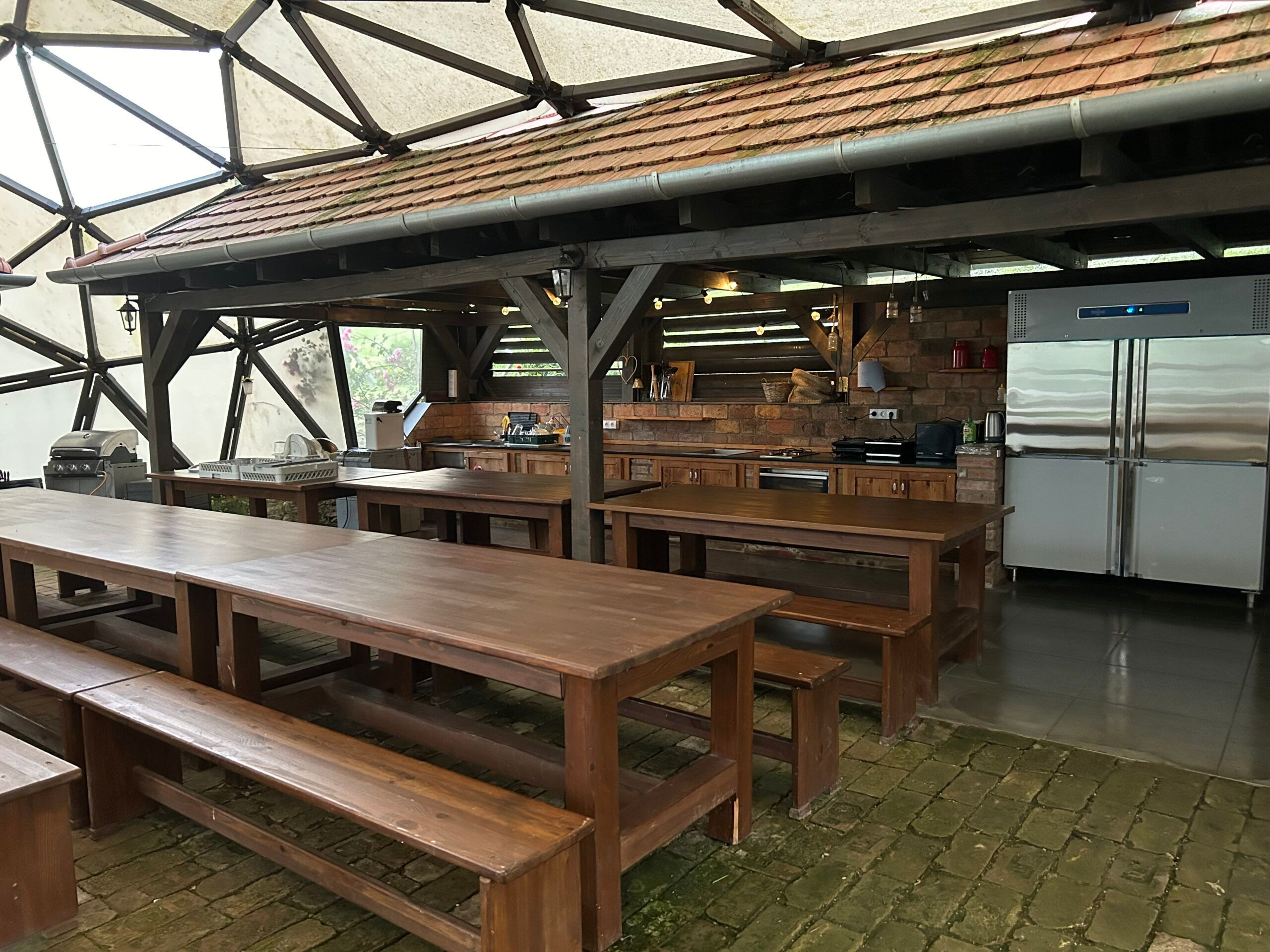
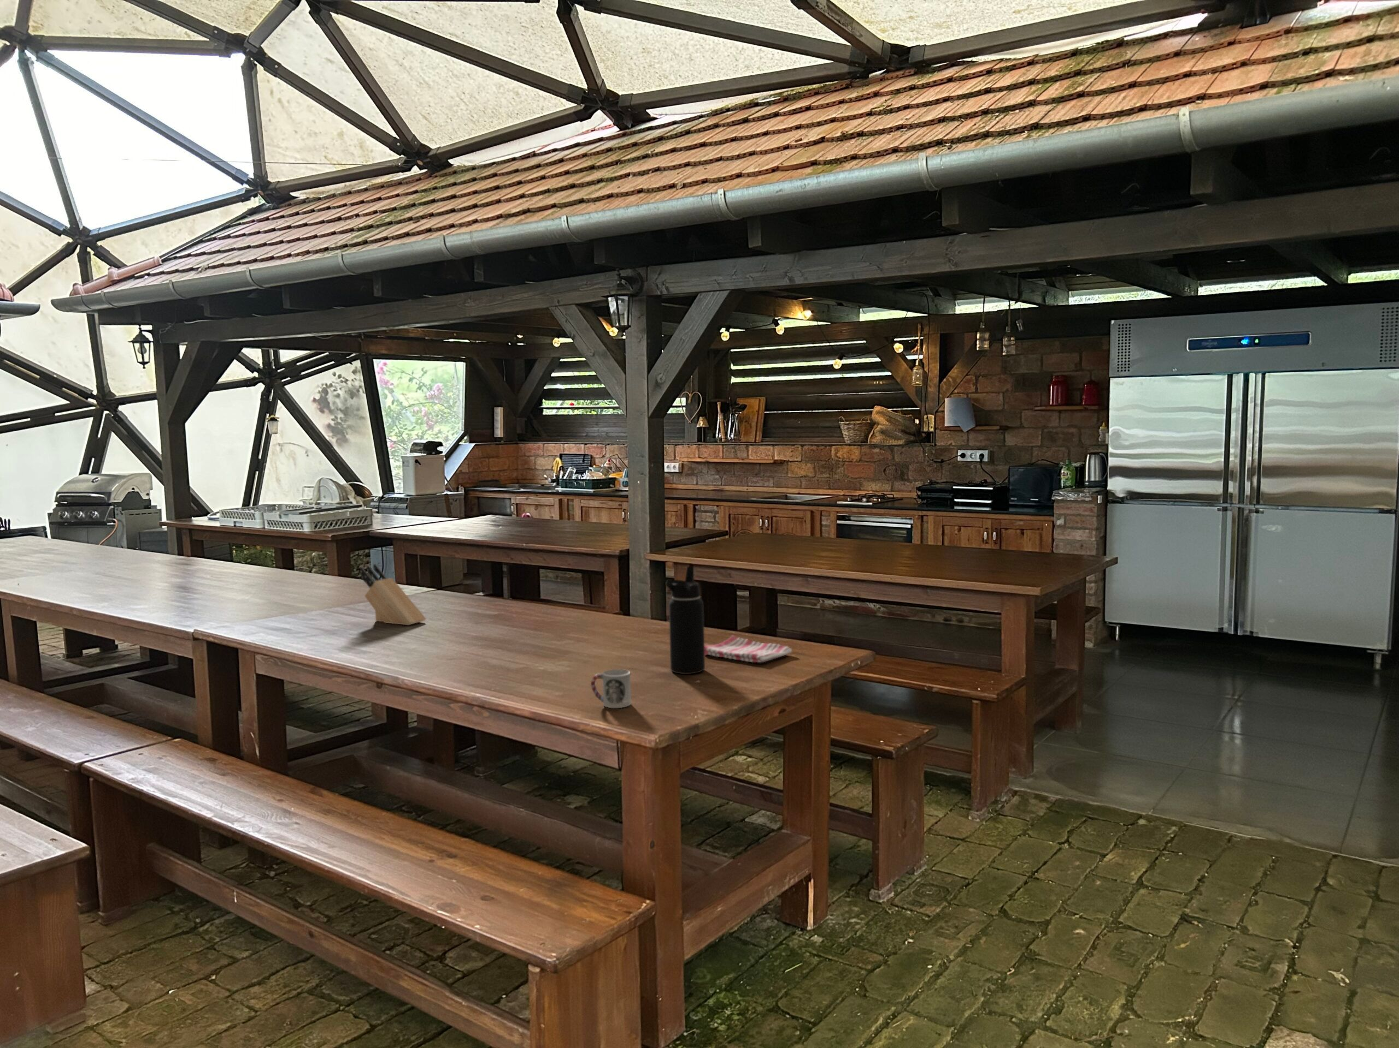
+ water bottle (684, 620)
+ cup (610, 688)
+ knife block (390, 593)
+ dish towel (747, 649)
